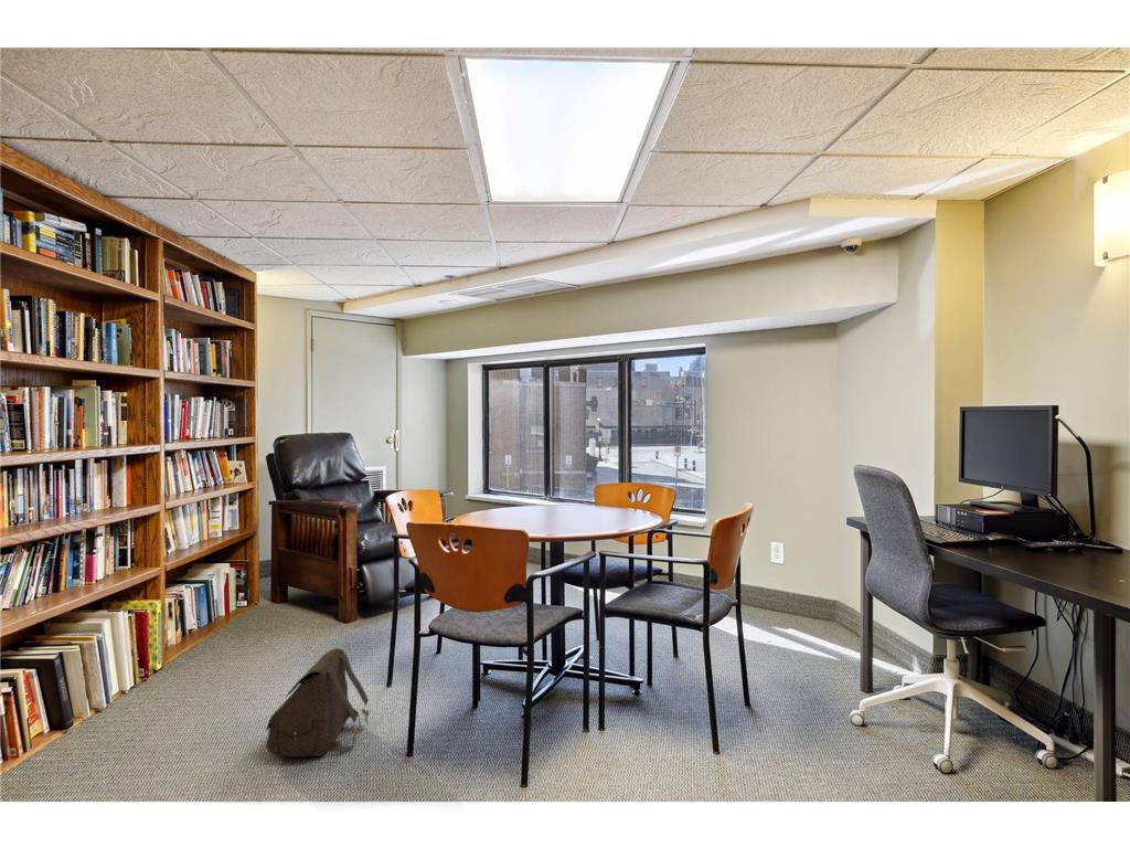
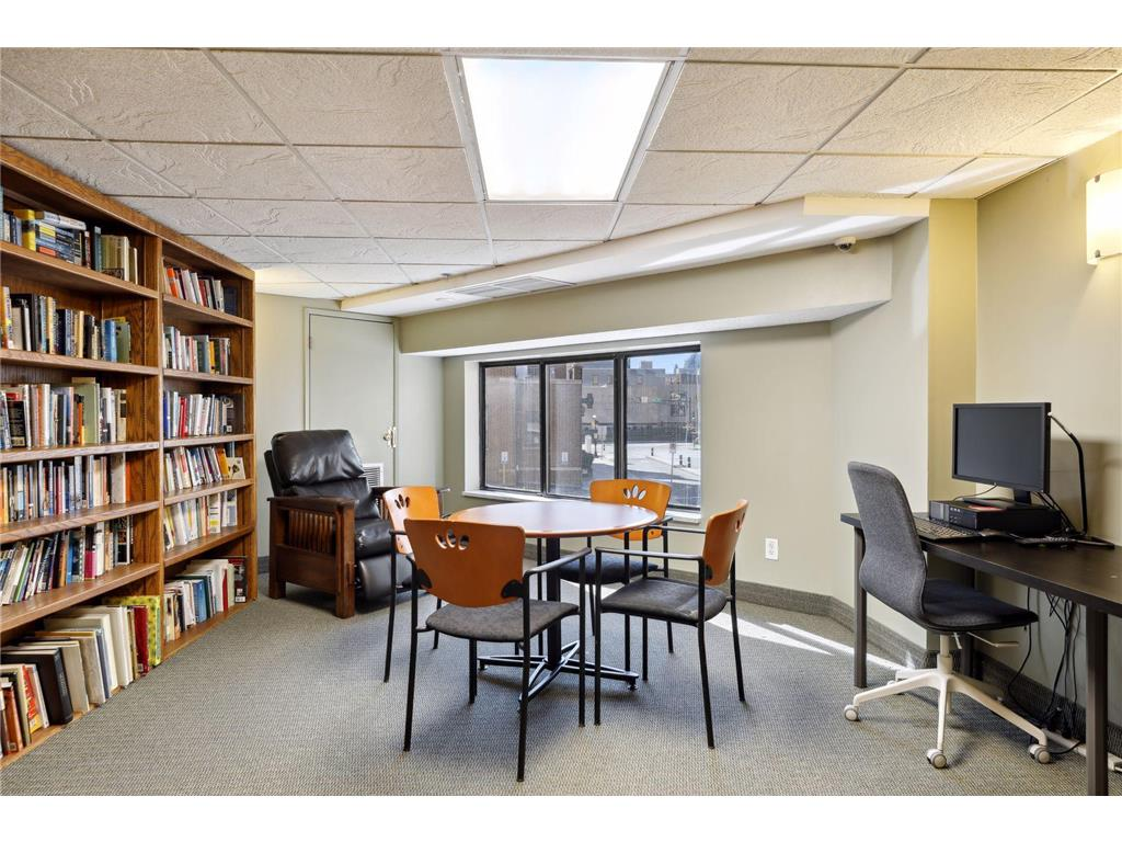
- satchel (321, 699)
